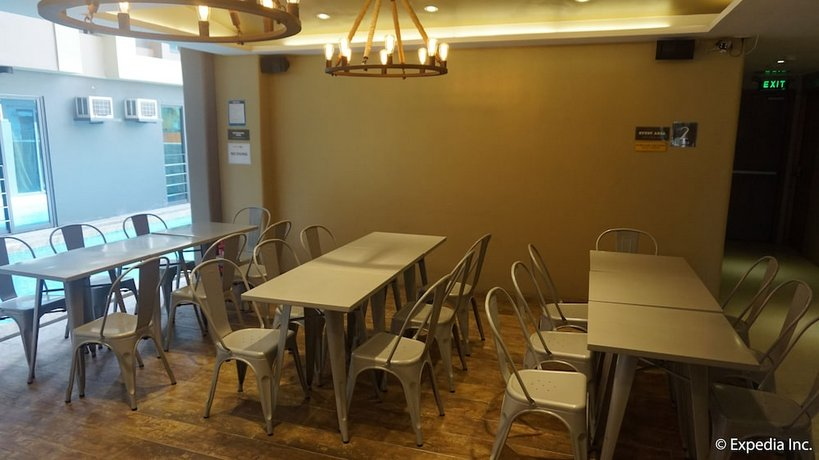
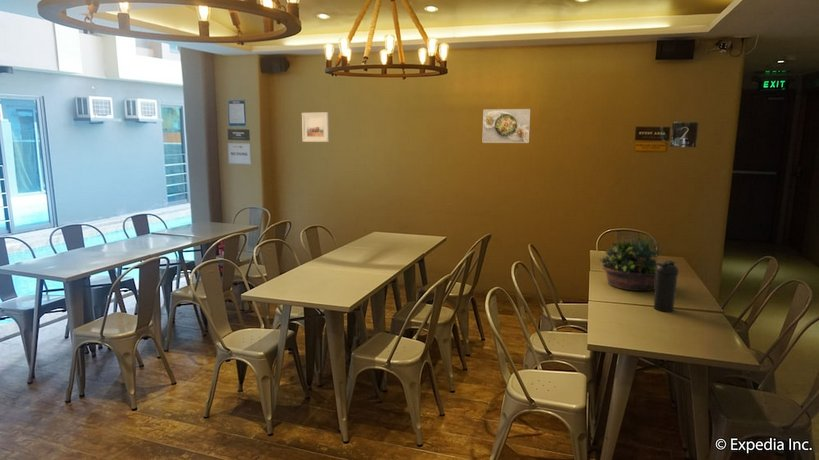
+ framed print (315, 127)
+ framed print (506, 126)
+ water bottle (665, 285)
+ succulent planter (633, 259)
